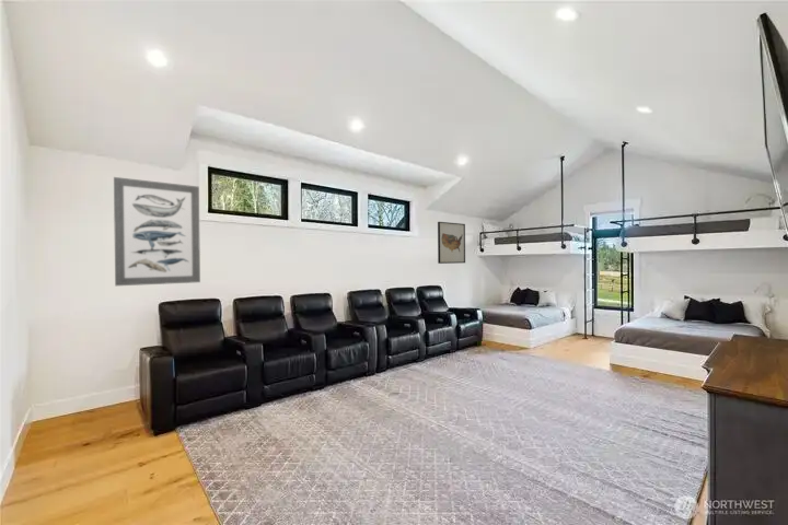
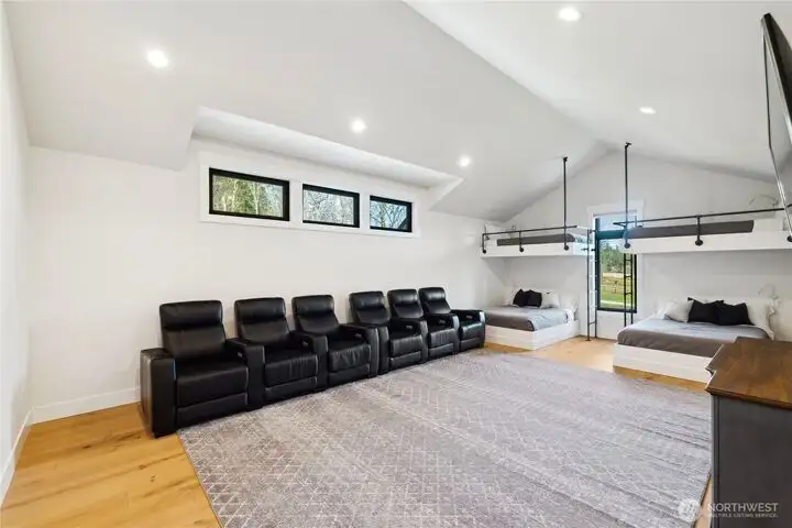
- wall art (159, 233)
- wall art (452, 243)
